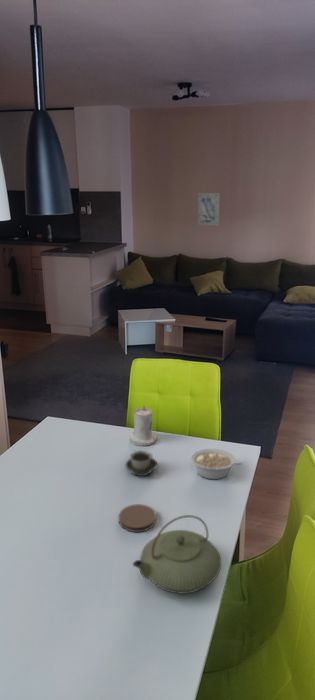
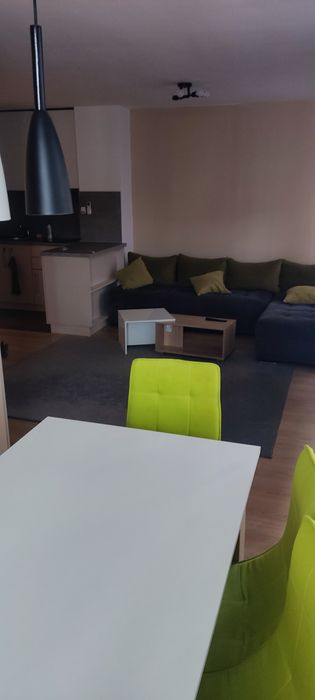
- candle (143, 423)
- coaster (137, 517)
- legume (214, 463)
- wall art (208, 209)
- teapot (175, 546)
- cup (141, 463)
